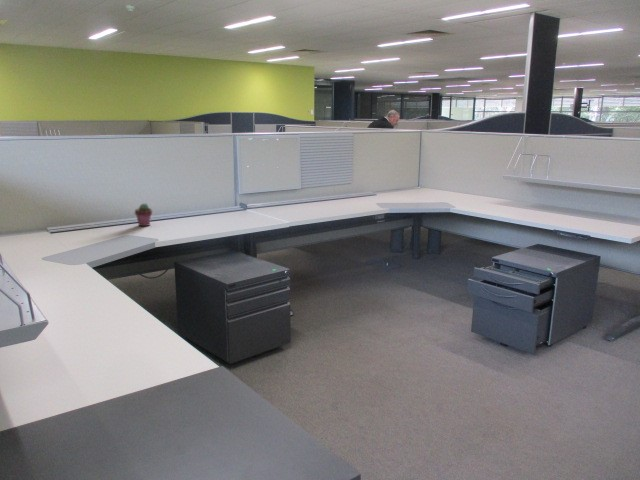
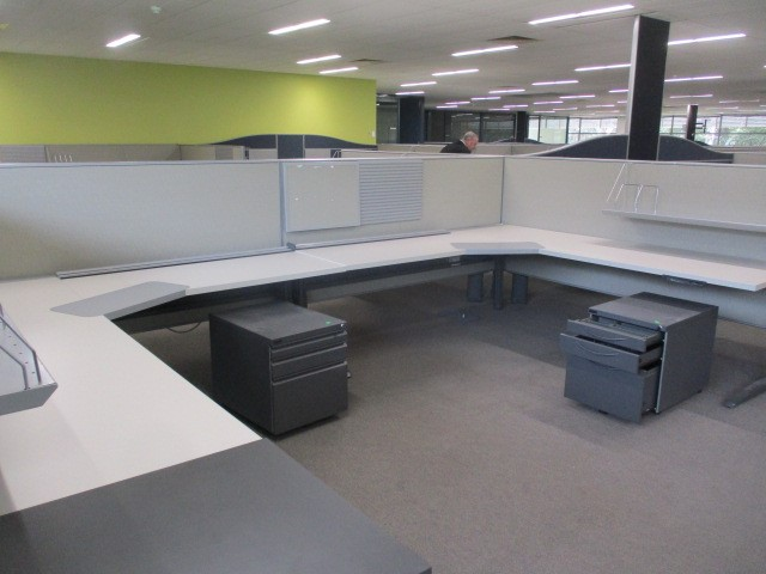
- potted succulent (143, 214)
